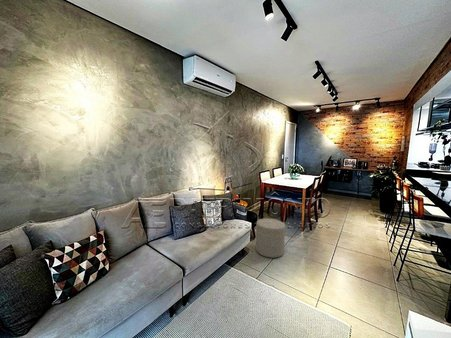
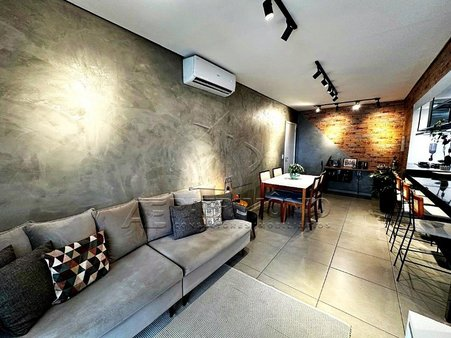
- ottoman (270, 236)
